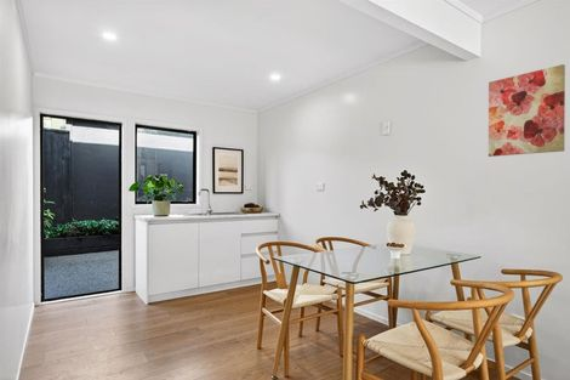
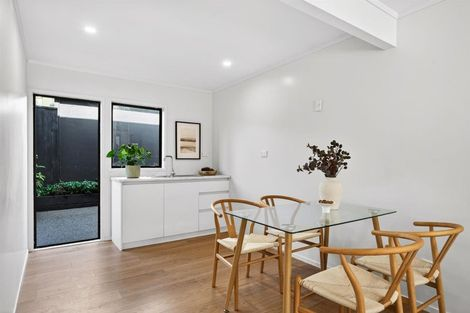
- wall art (523, 114)
